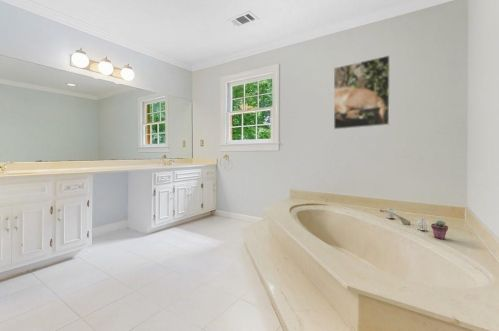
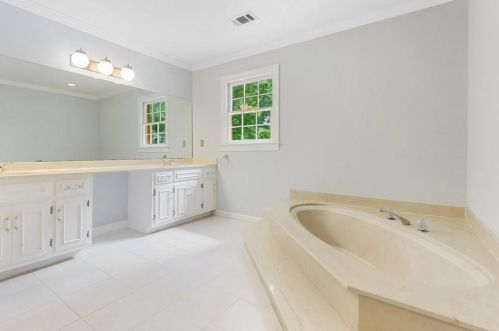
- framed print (360, 94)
- potted succulent (439, 228)
